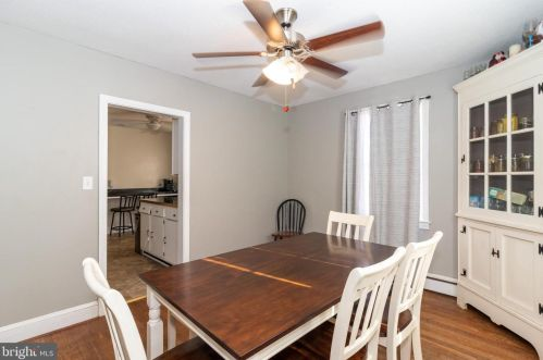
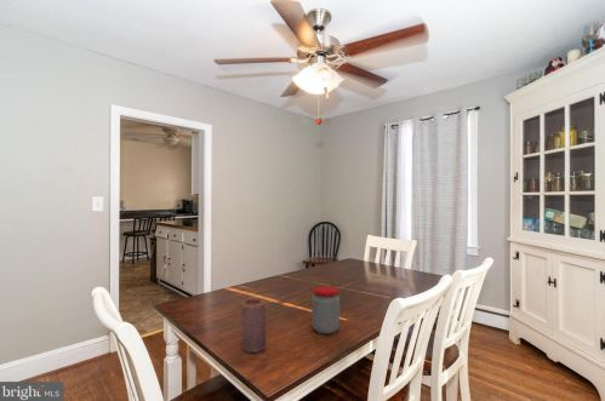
+ jar (325, 309)
+ candle (253, 323)
